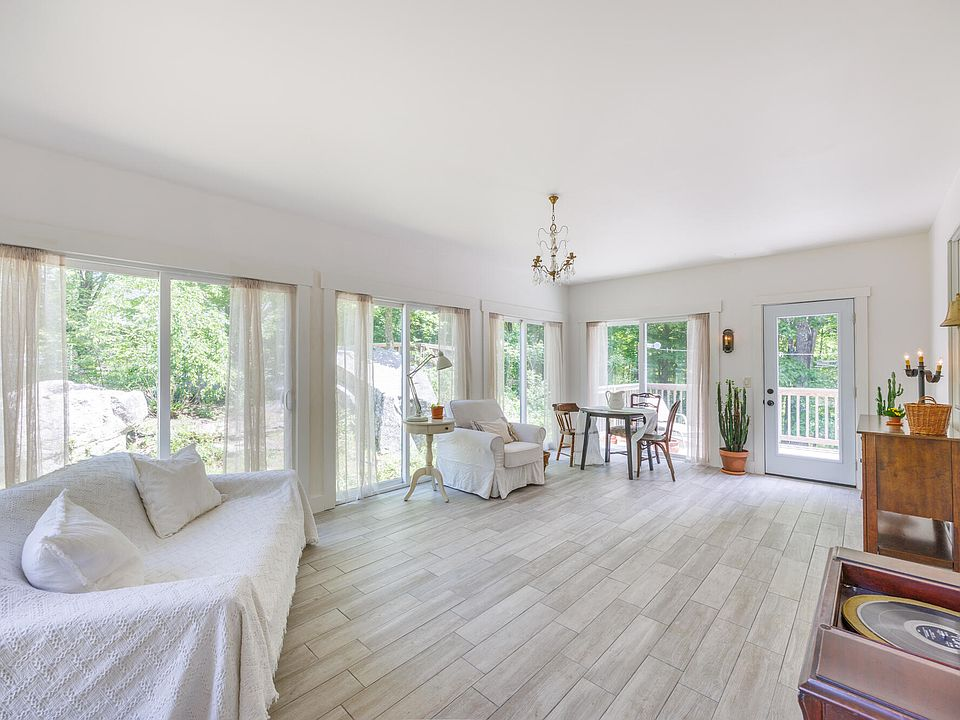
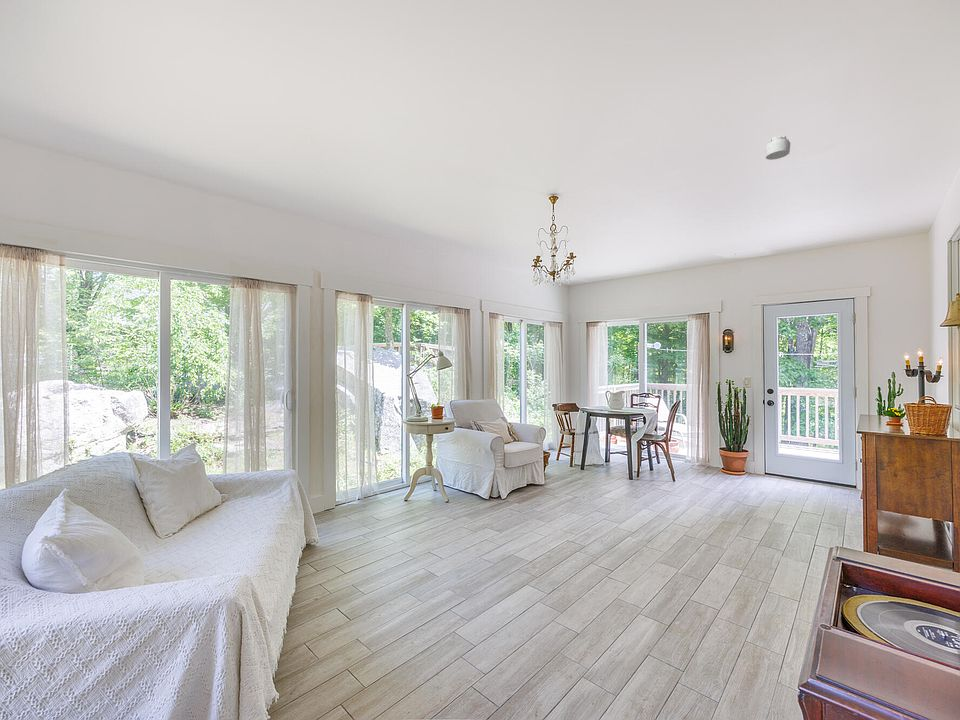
+ smoke detector (777, 147)
